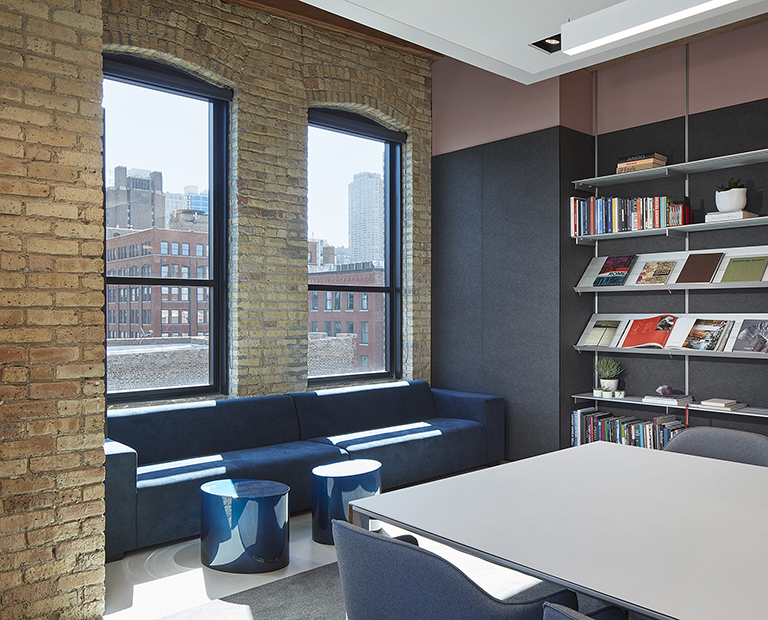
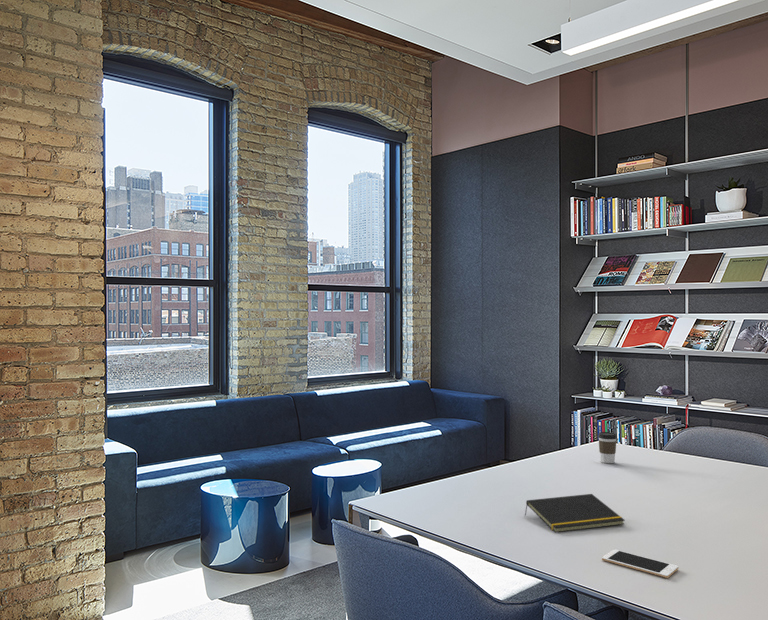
+ notepad (574, 512)
+ cell phone (639, 562)
+ coffee cup (607, 447)
